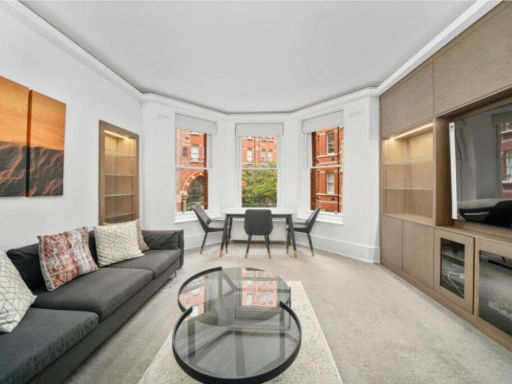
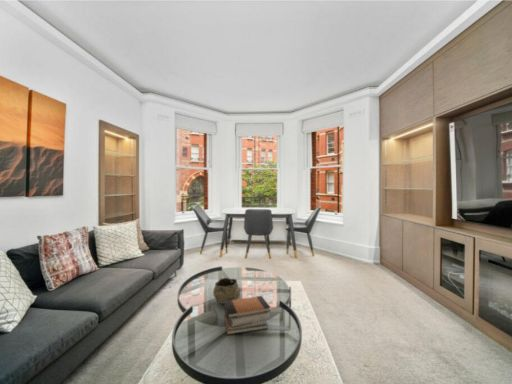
+ decorative bowl (226, 291)
+ book stack (246, 314)
